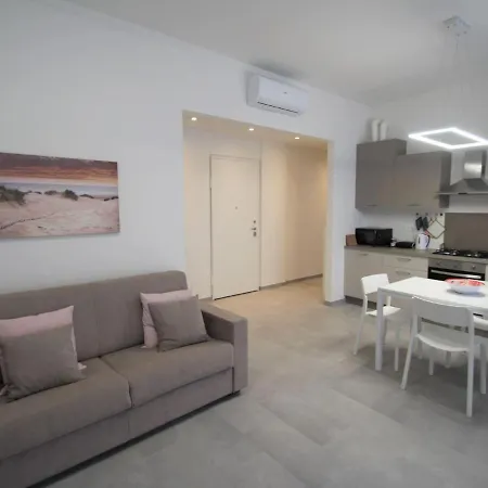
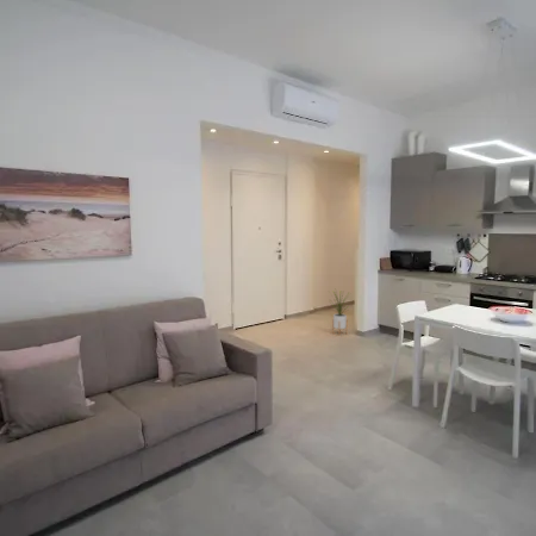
+ house plant (339, 308)
